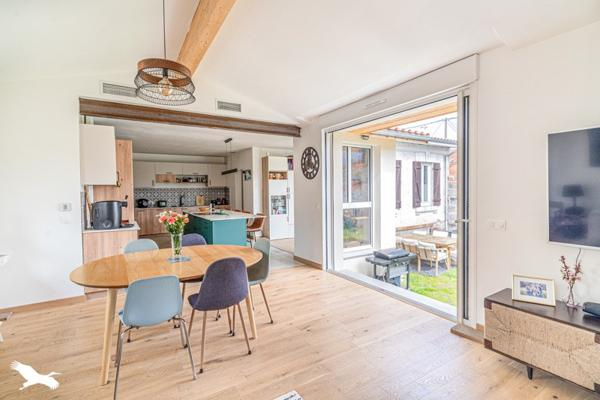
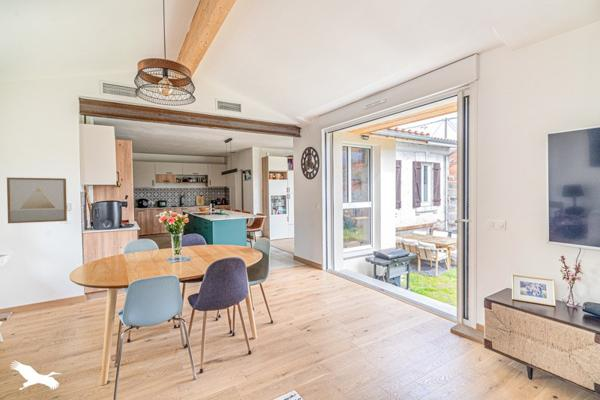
+ wall art (38, 200)
